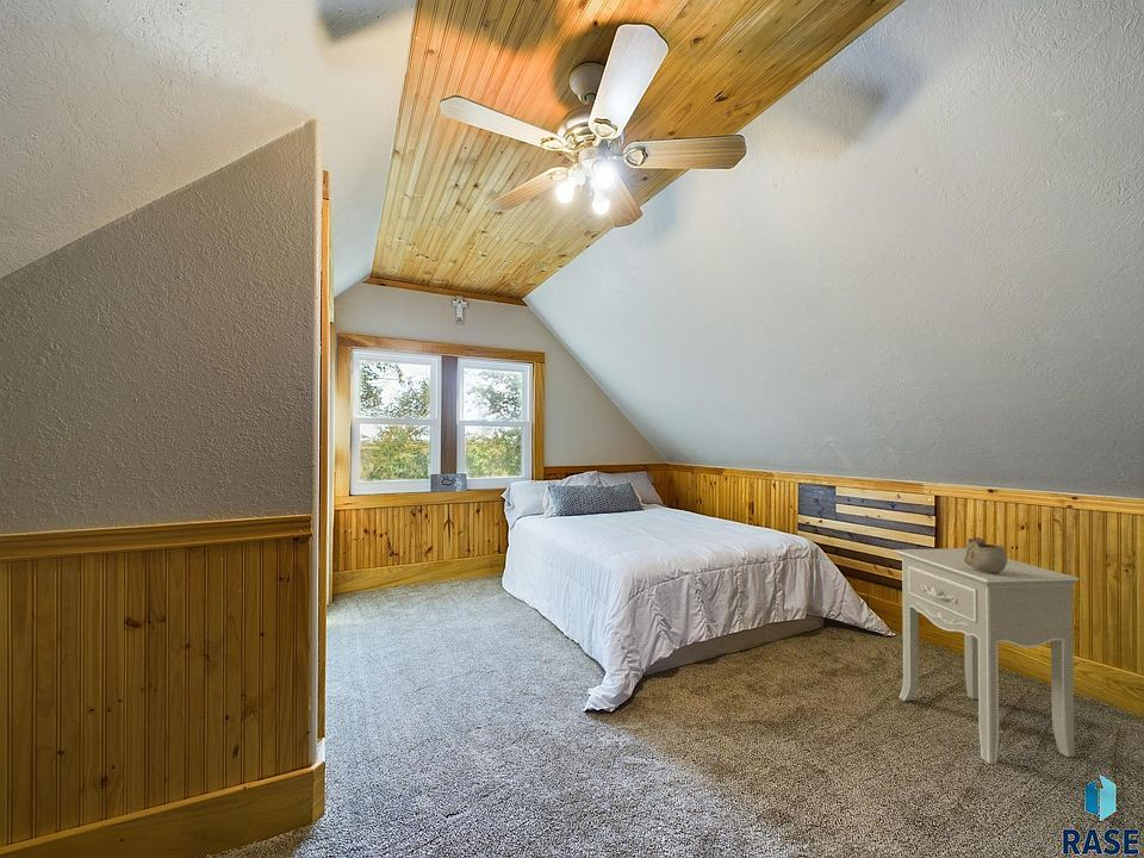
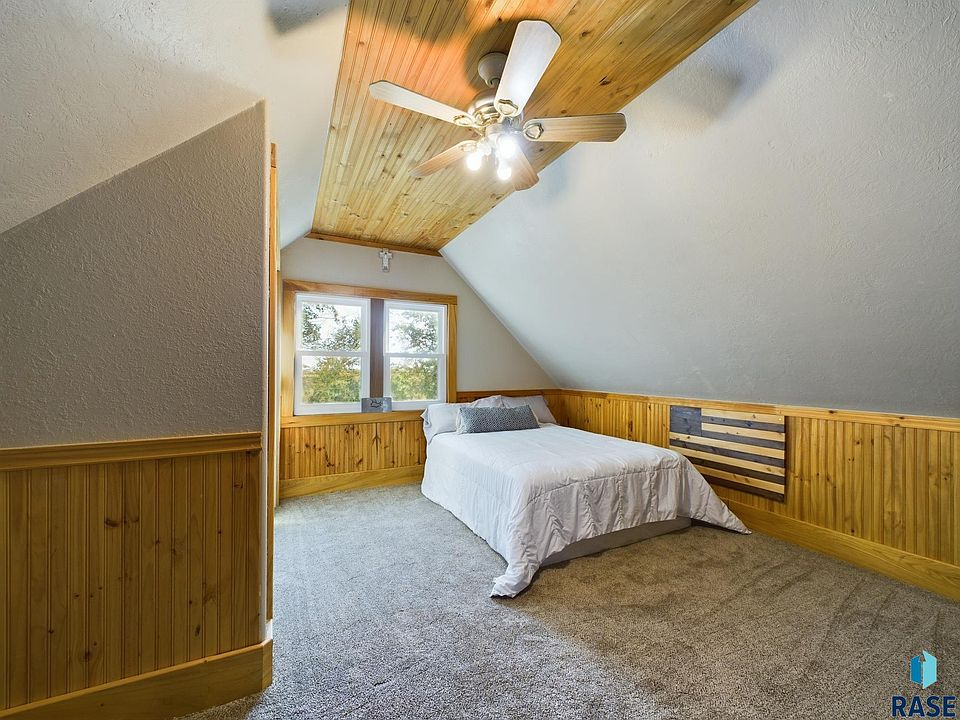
- nightstand (975, 642)
- mug (986, 554)
